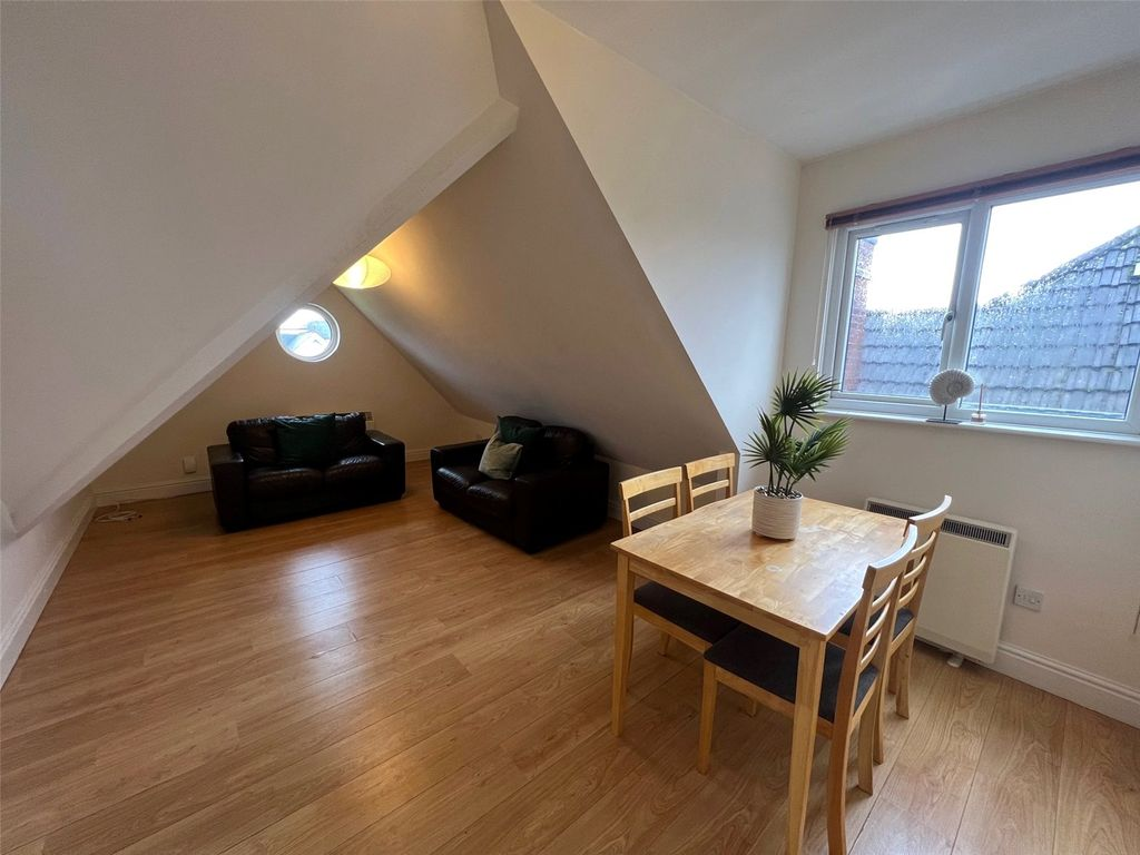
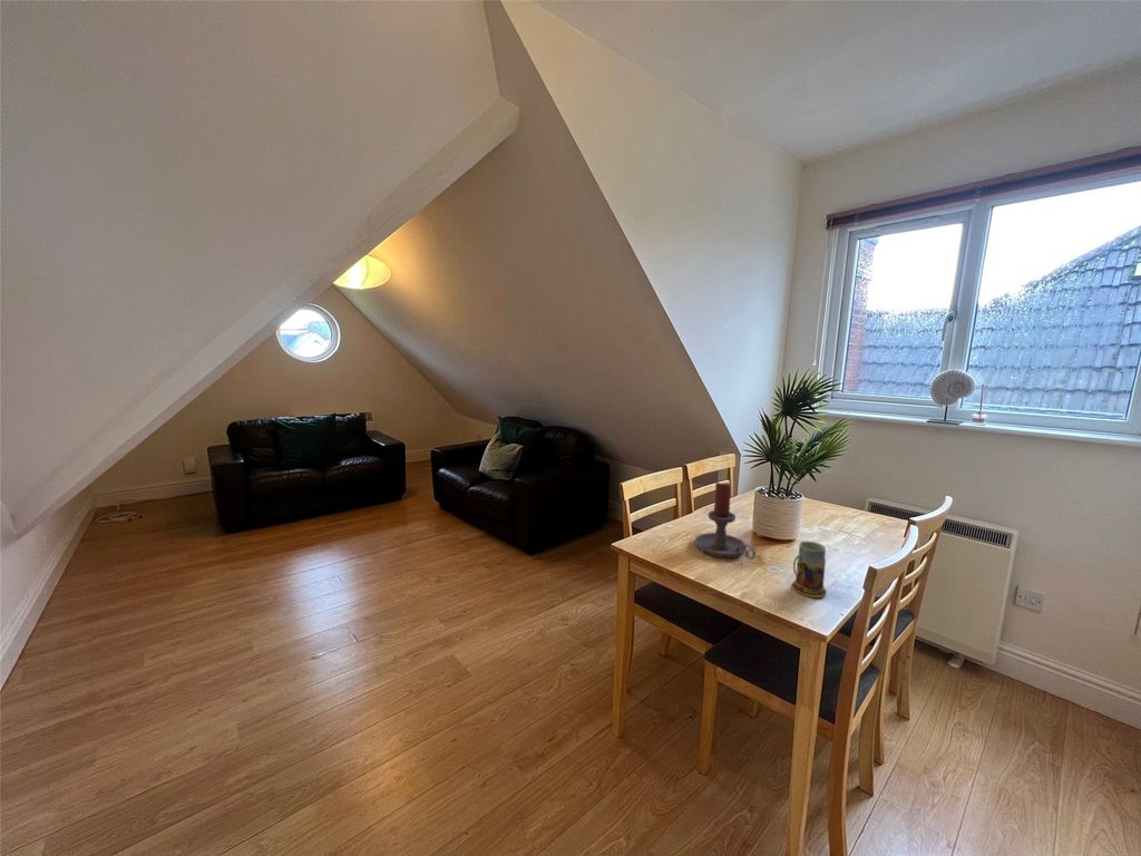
+ mug (808, 568)
+ candle holder (728, 517)
